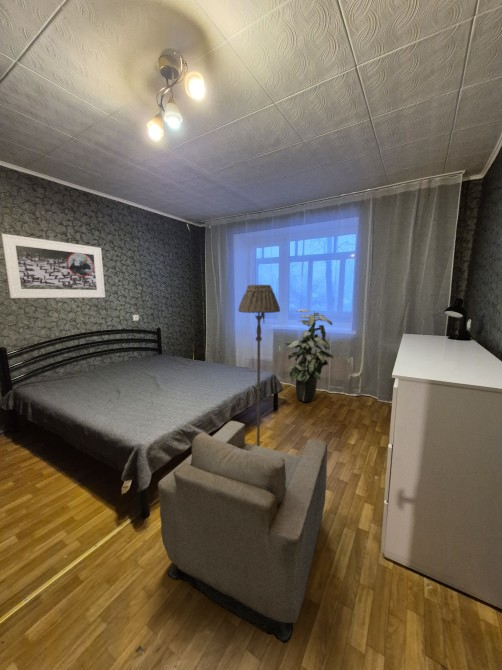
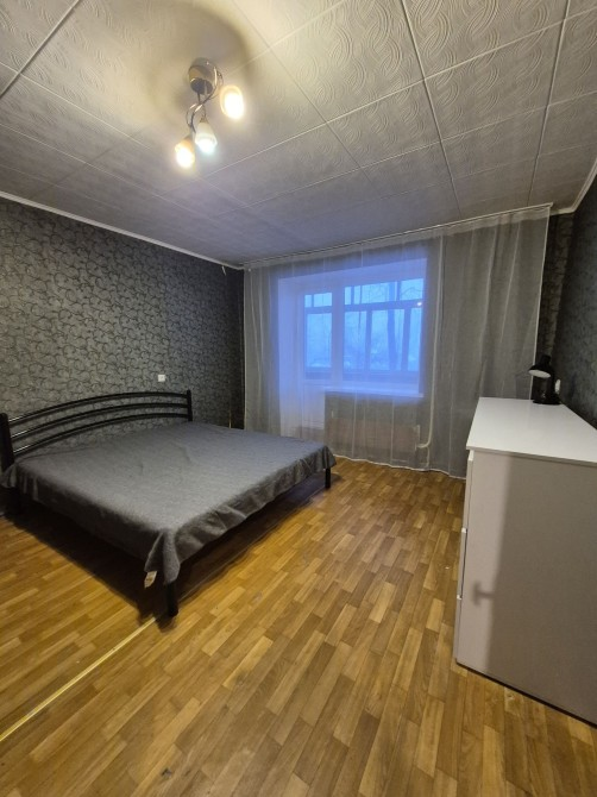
- floor lamp (258, 376)
- indoor plant (307, 355)
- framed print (60, 270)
- armchair (261, 497)
